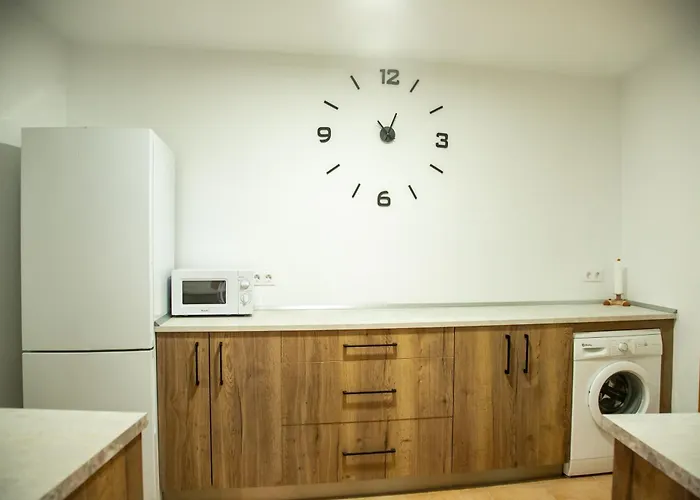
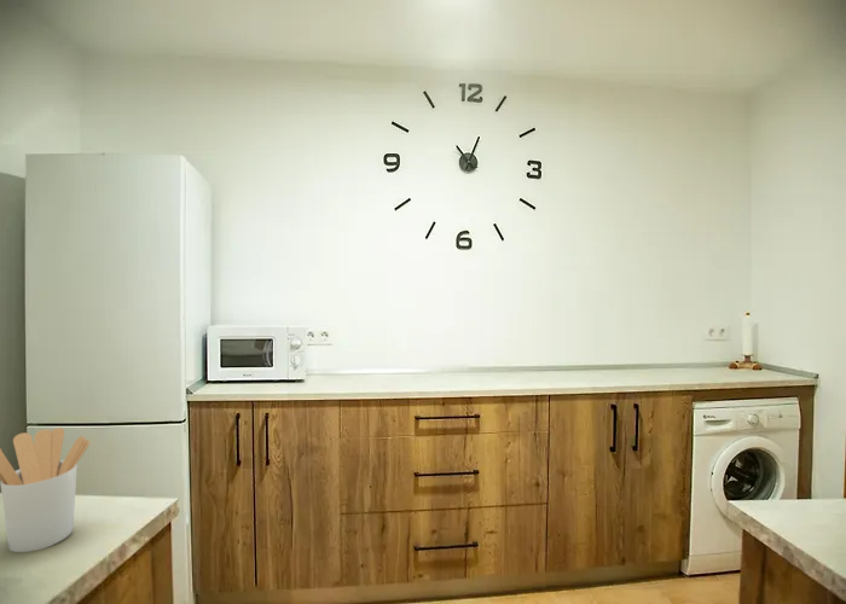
+ utensil holder (40, 483)
